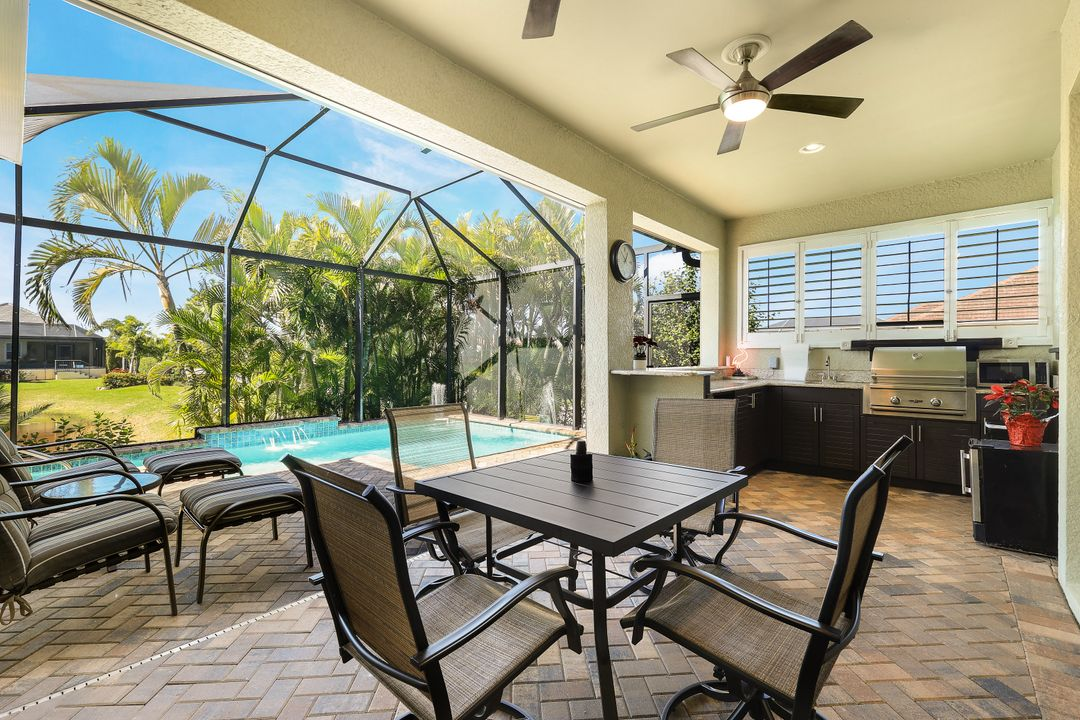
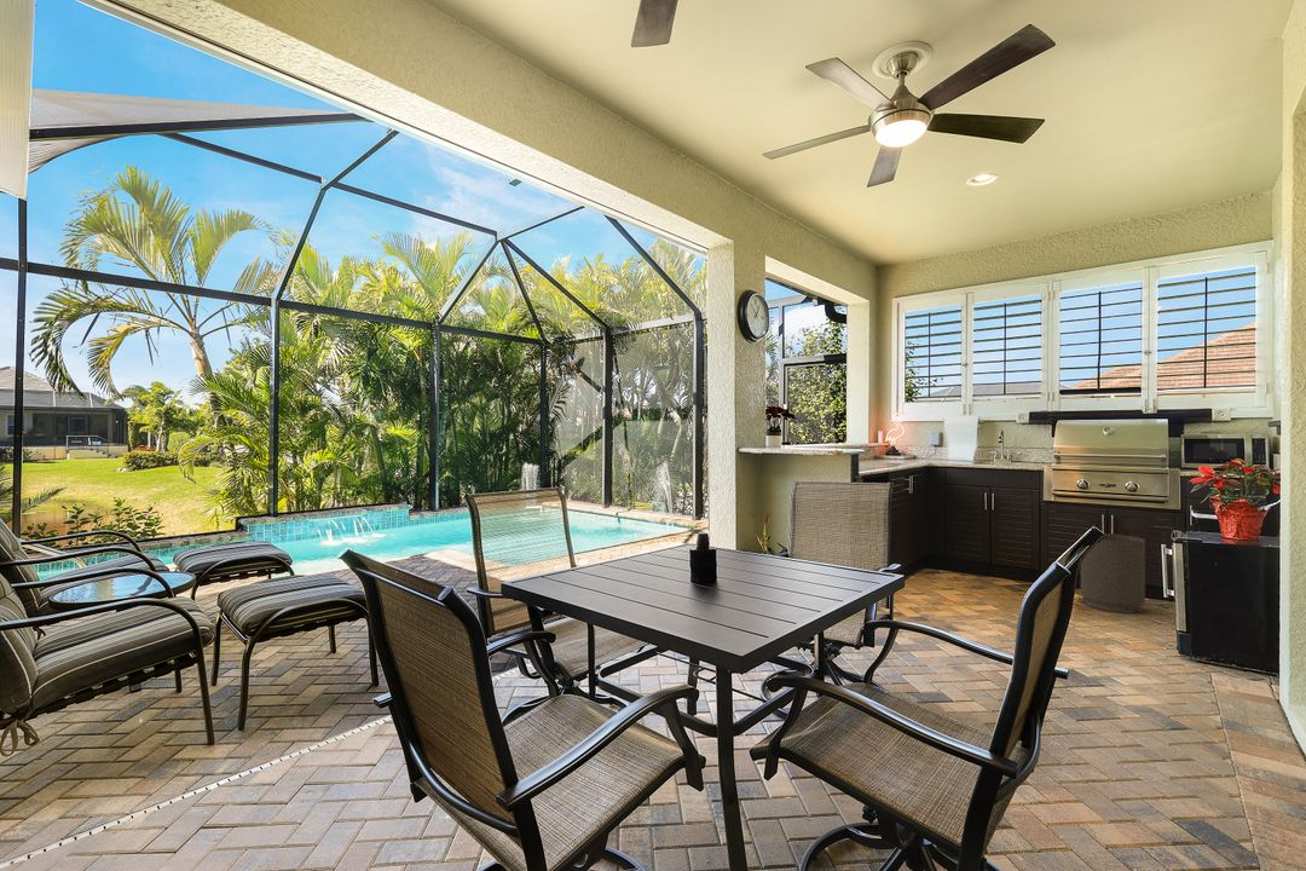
+ trash can (1111, 571)
